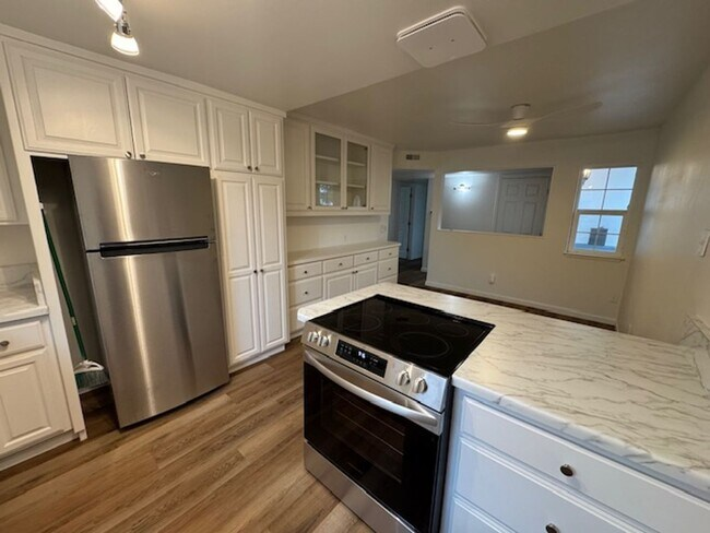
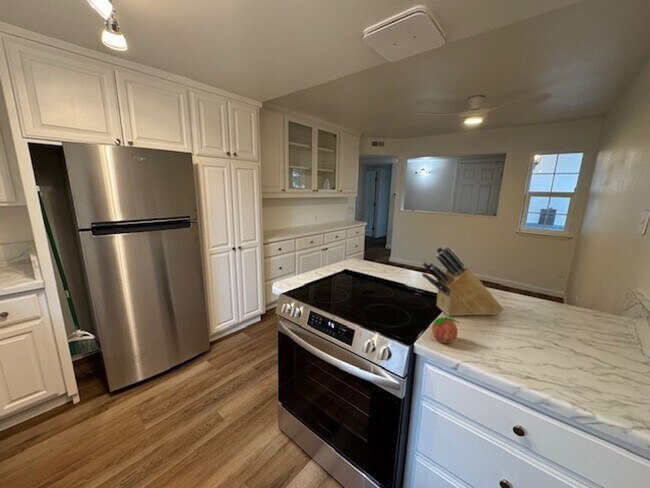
+ knife block (462, 279)
+ fruit (445, 328)
